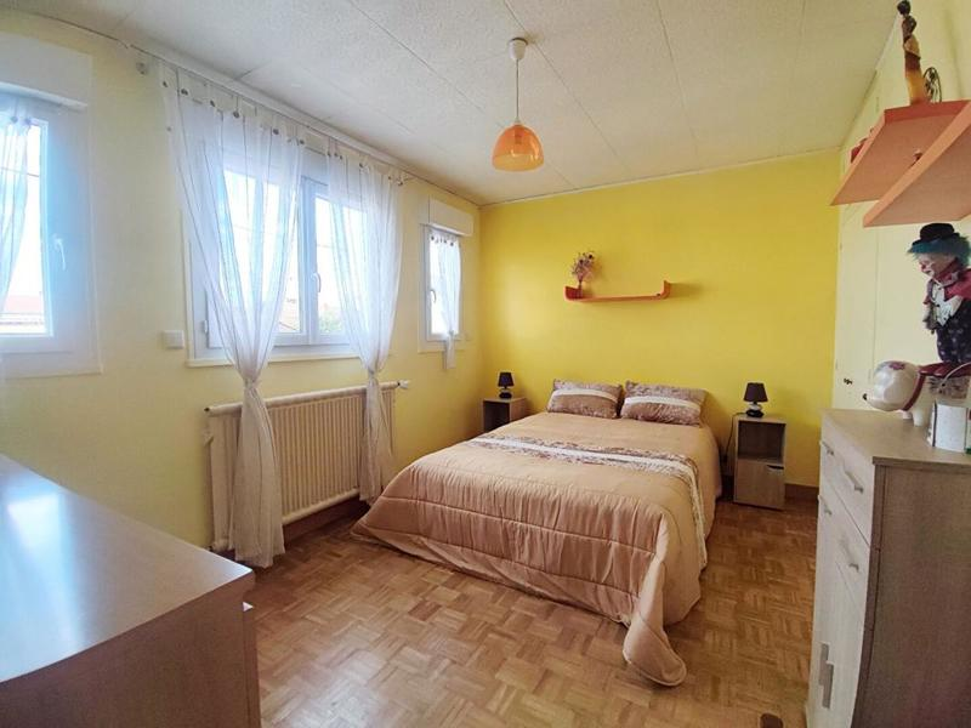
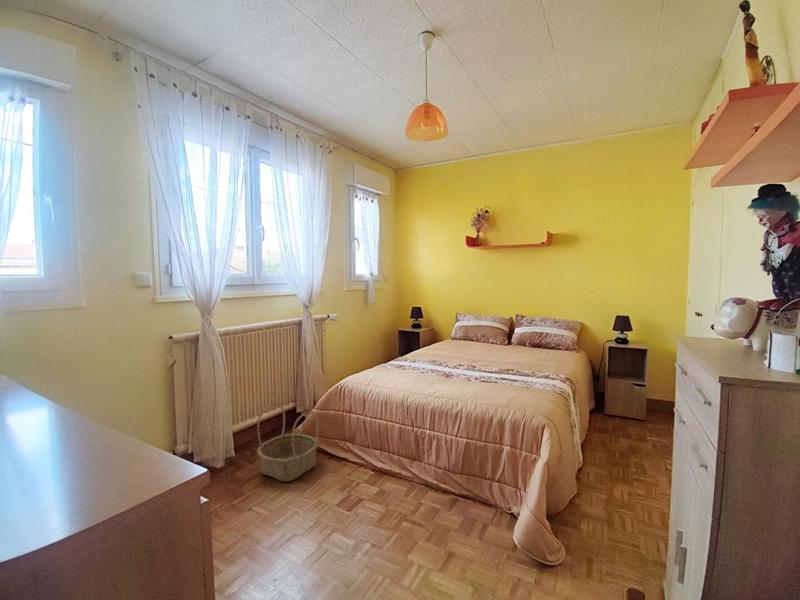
+ basket (288, 439)
